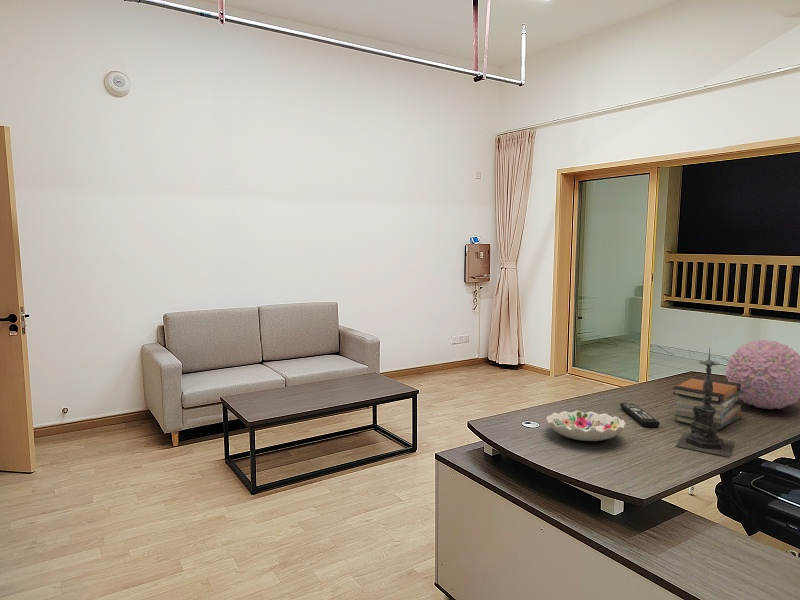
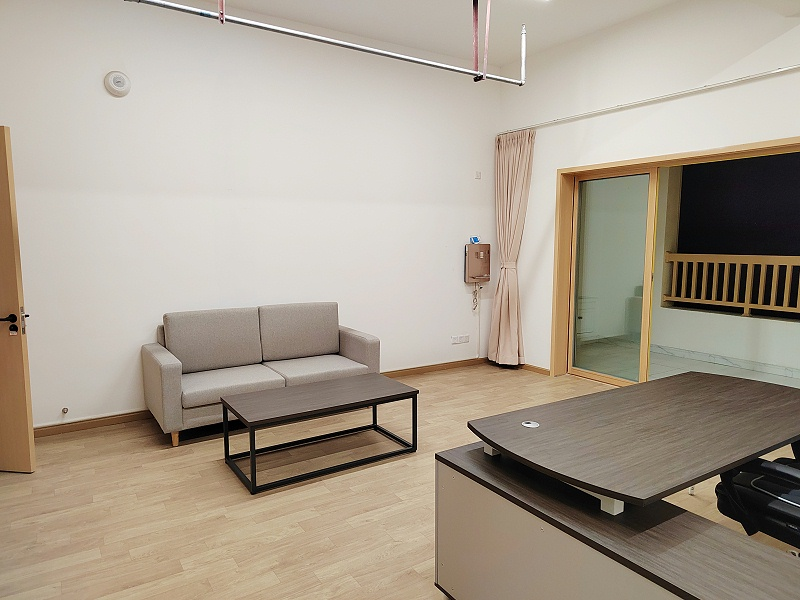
- decorative orb (765, 374)
- remote control (638, 414)
- book stack (710, 403)
- candle holder (708, 396)
- decorative bowl (584, 426)
